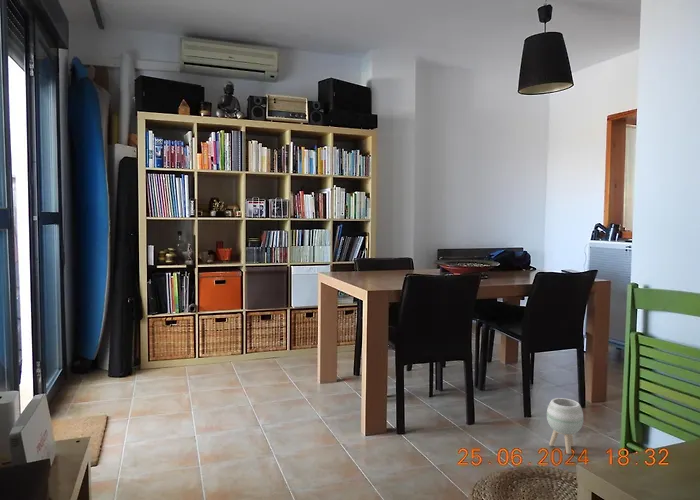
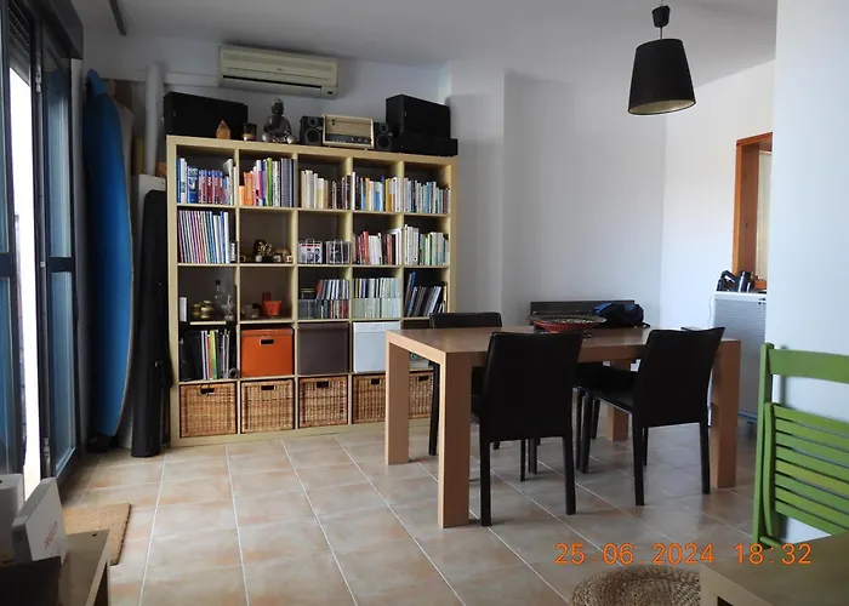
- planter (564, 425)
